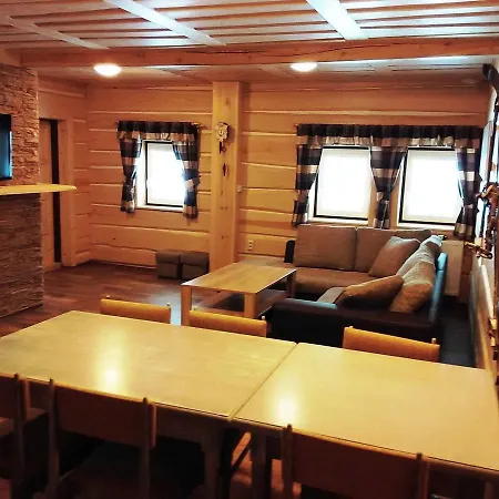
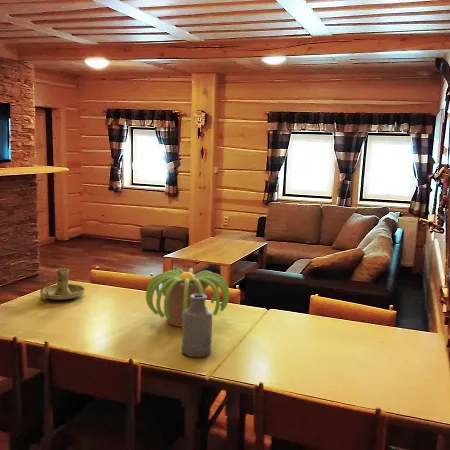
+ bottle (197, 324)
+ candle holder (59, 284)
+ plant (188, 296)
